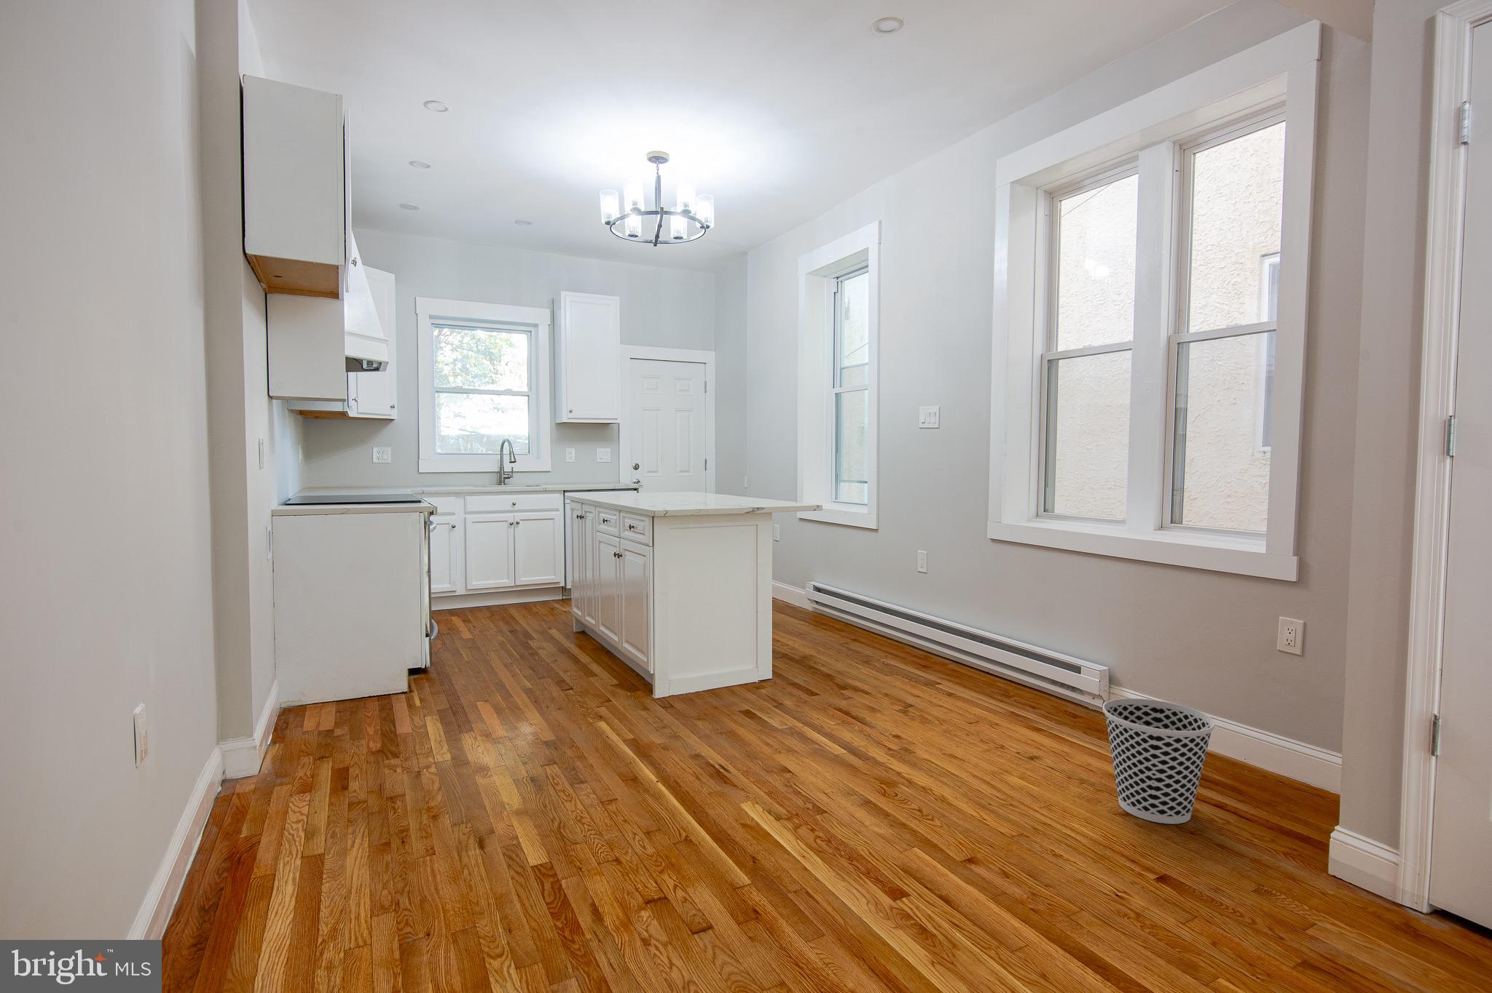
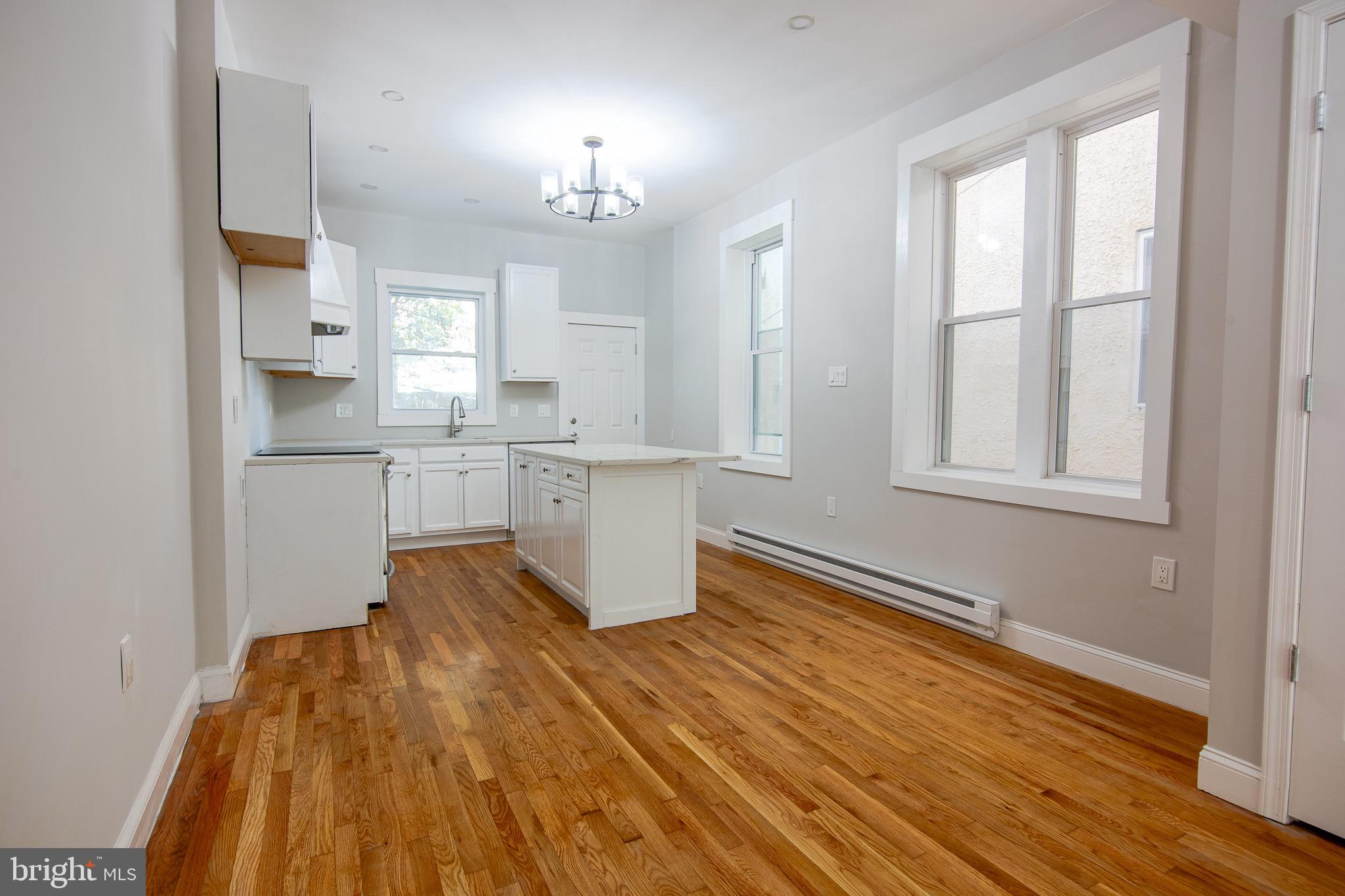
- wastebasket (1156, 761)
